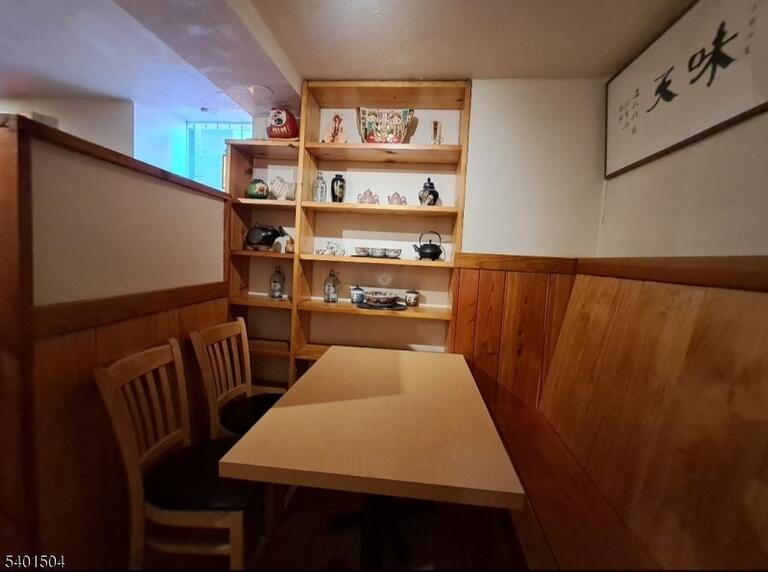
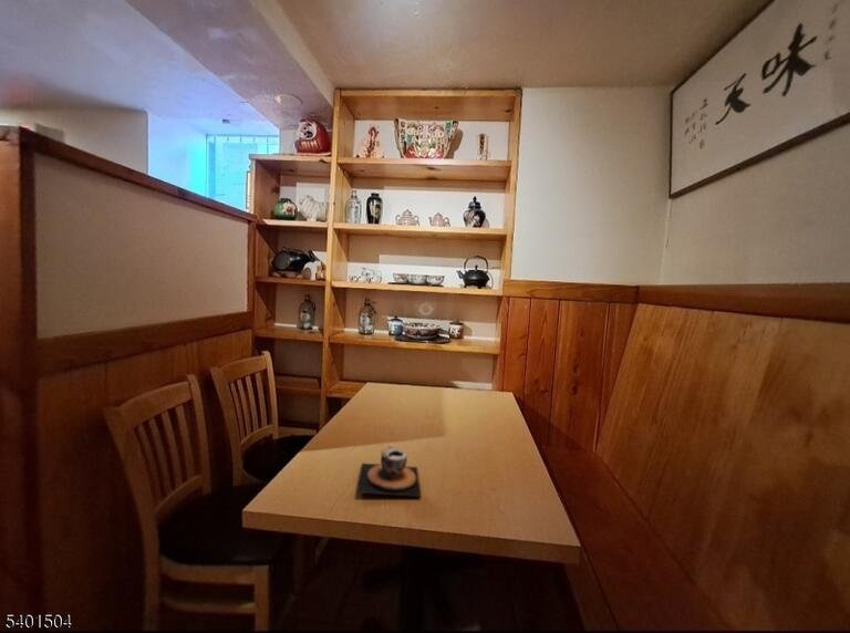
+ teacup (390, 467)
